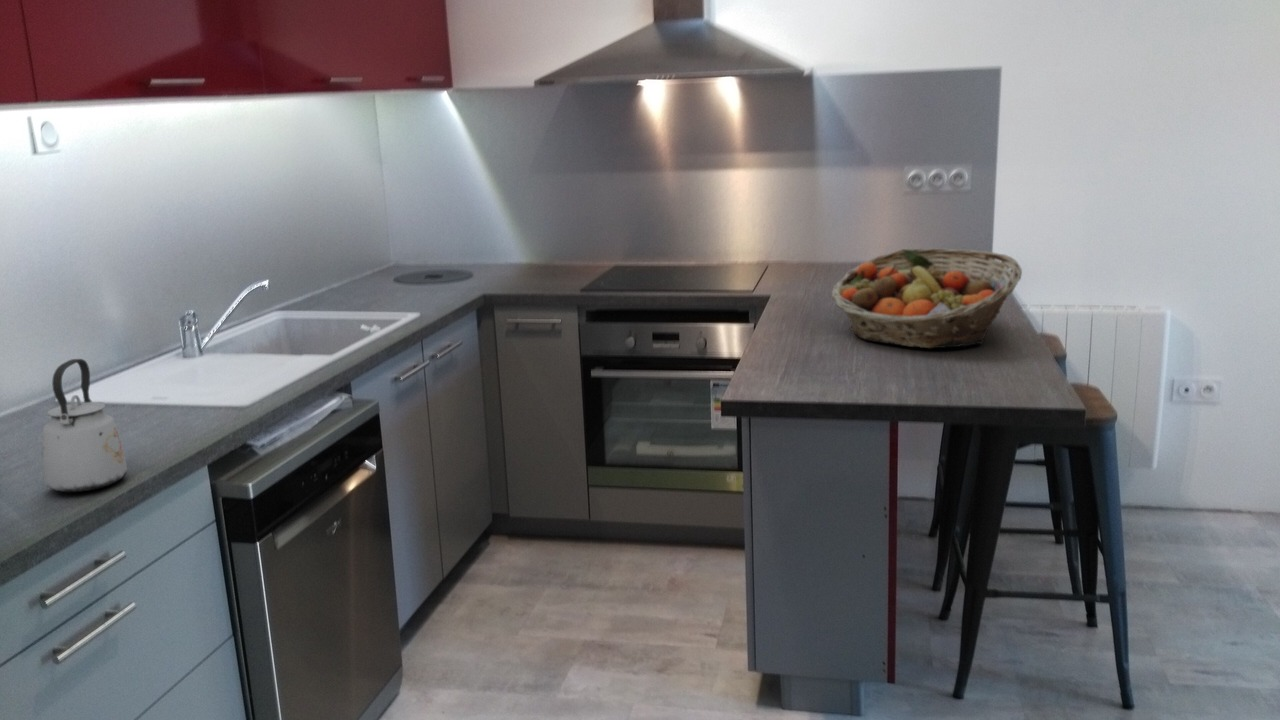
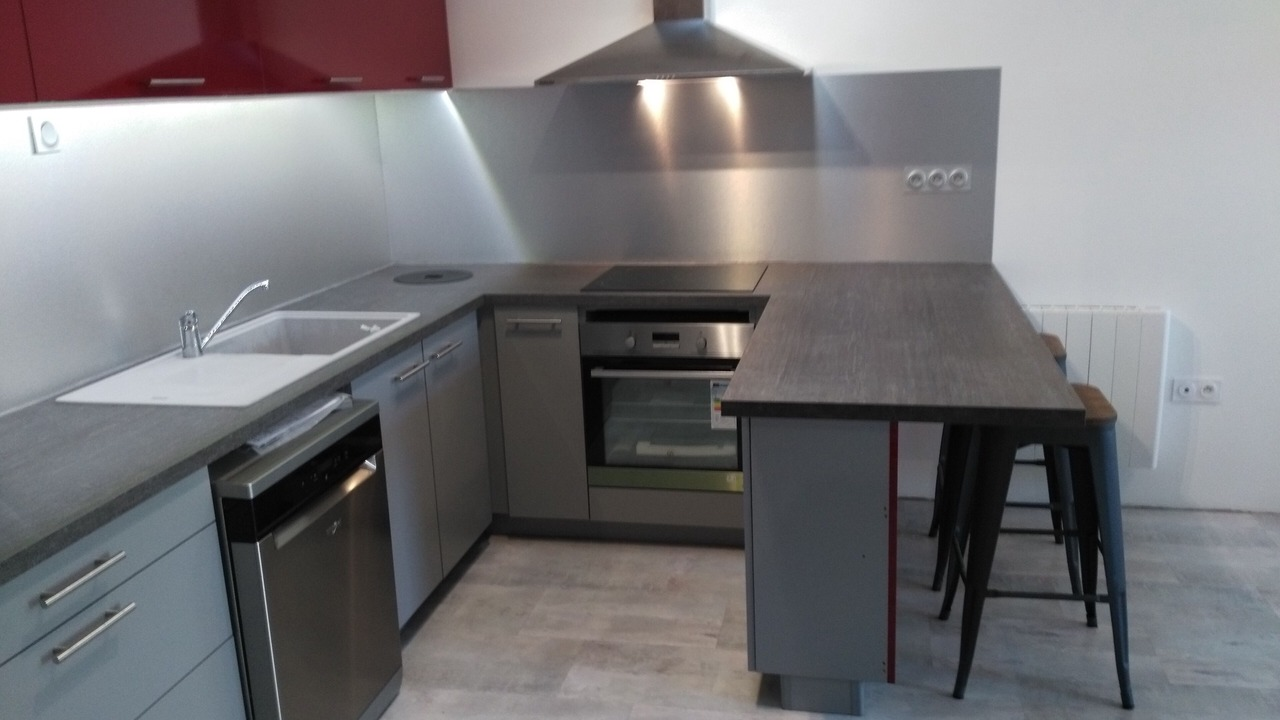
- fruit basket (923, 296)
- kettle (84, 420)
